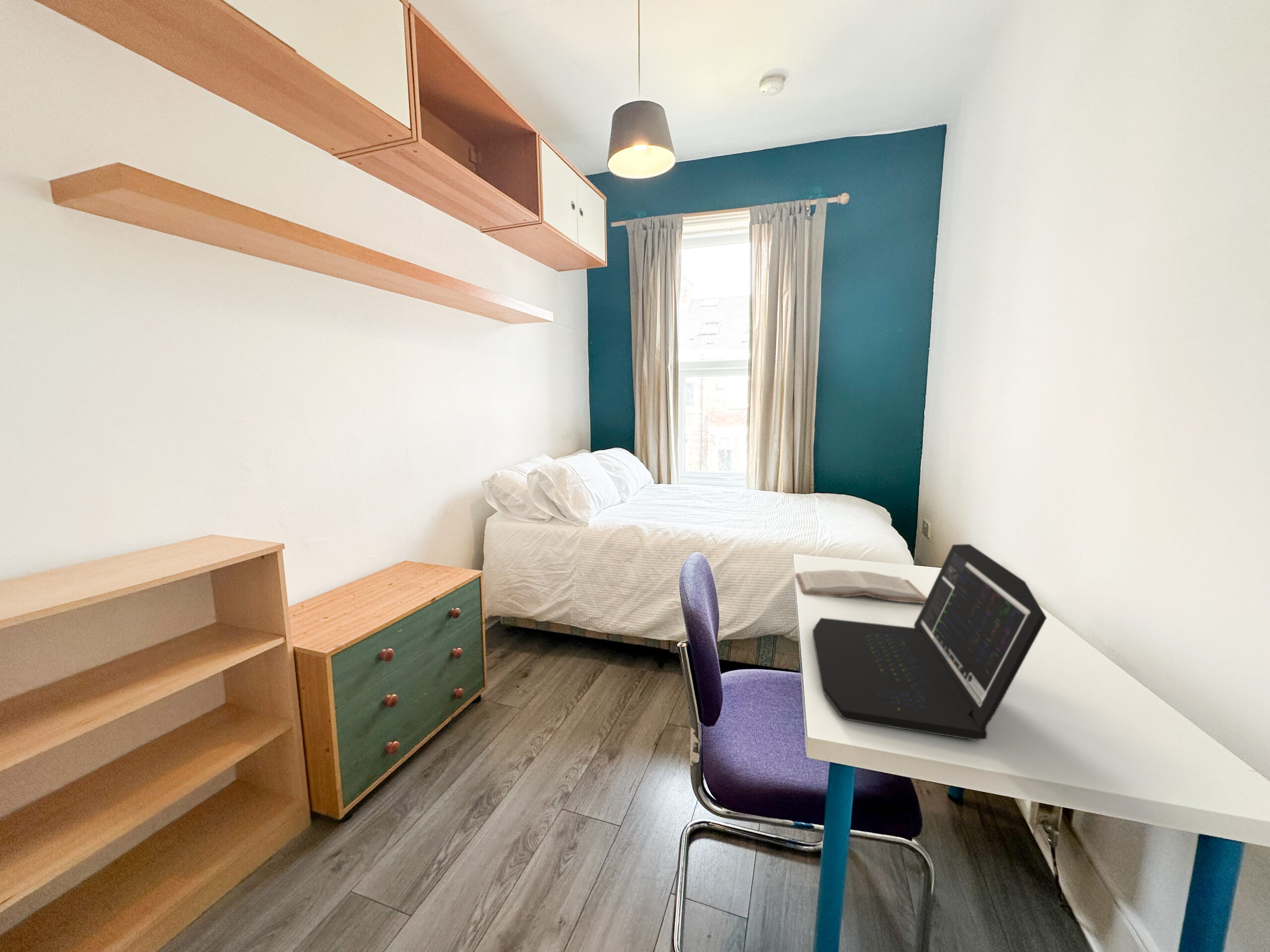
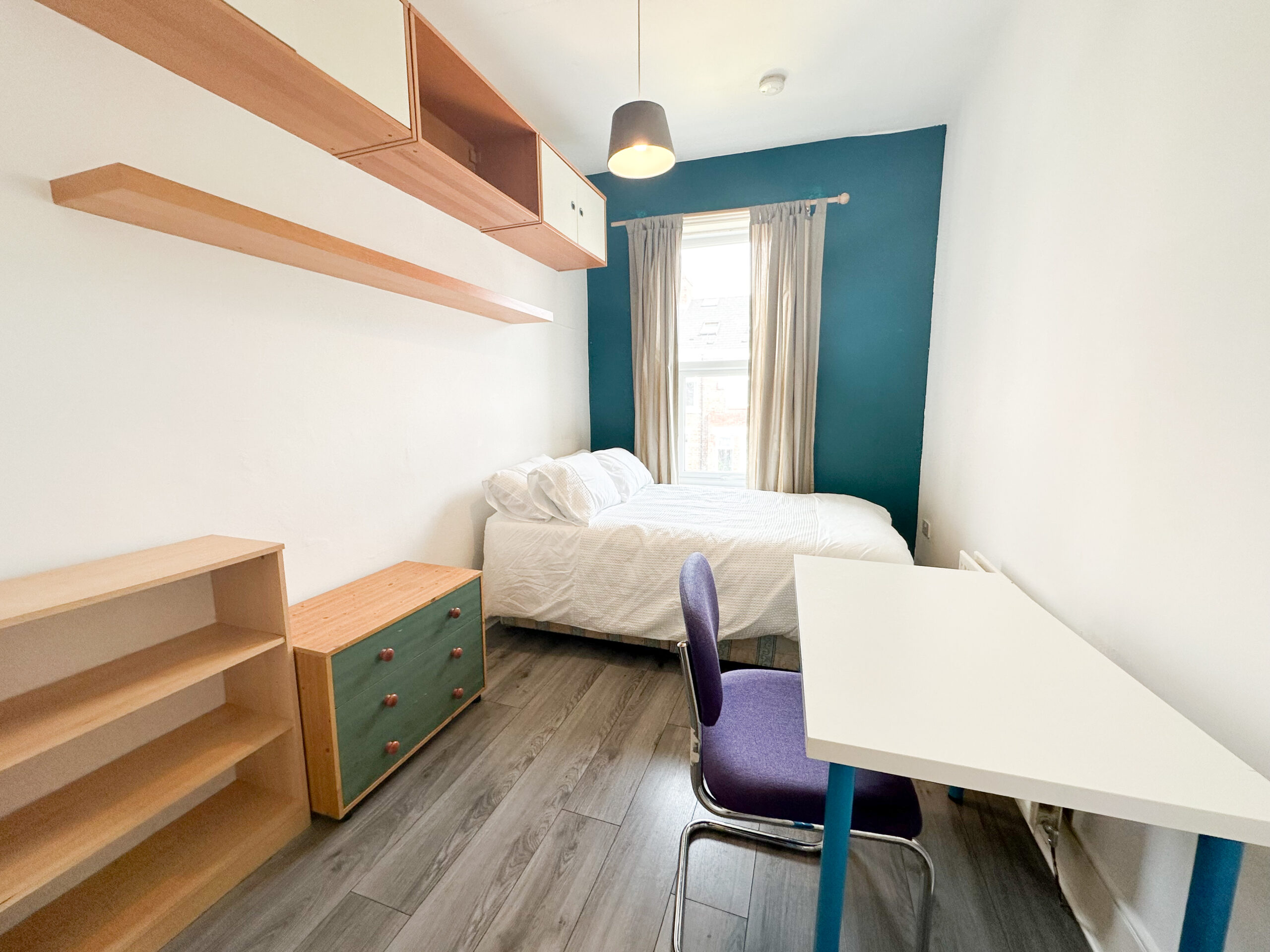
- book (857, 584)
- laptop (902, 626)
